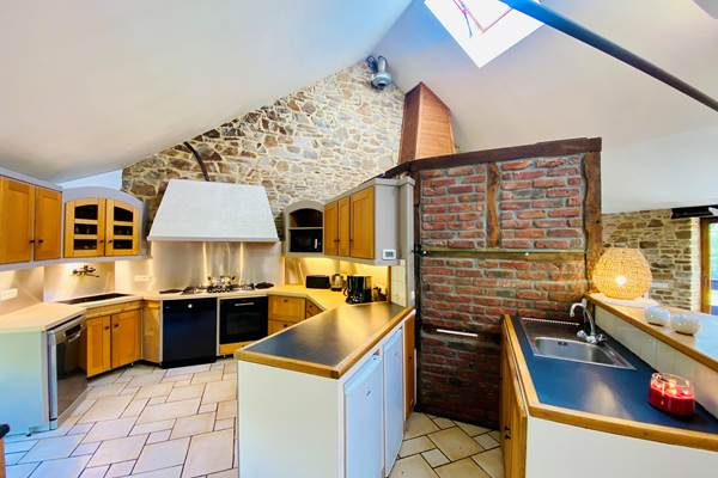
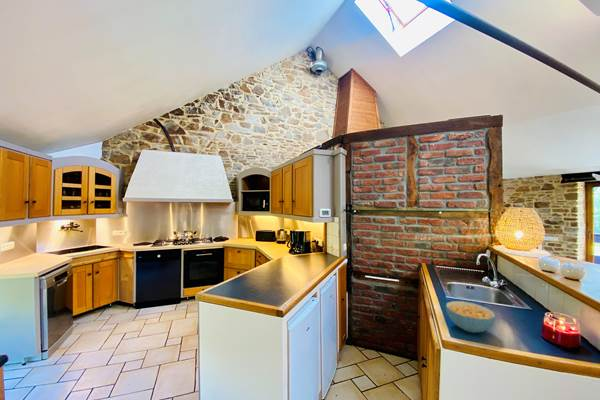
+ cereal bowl (469, 319)
